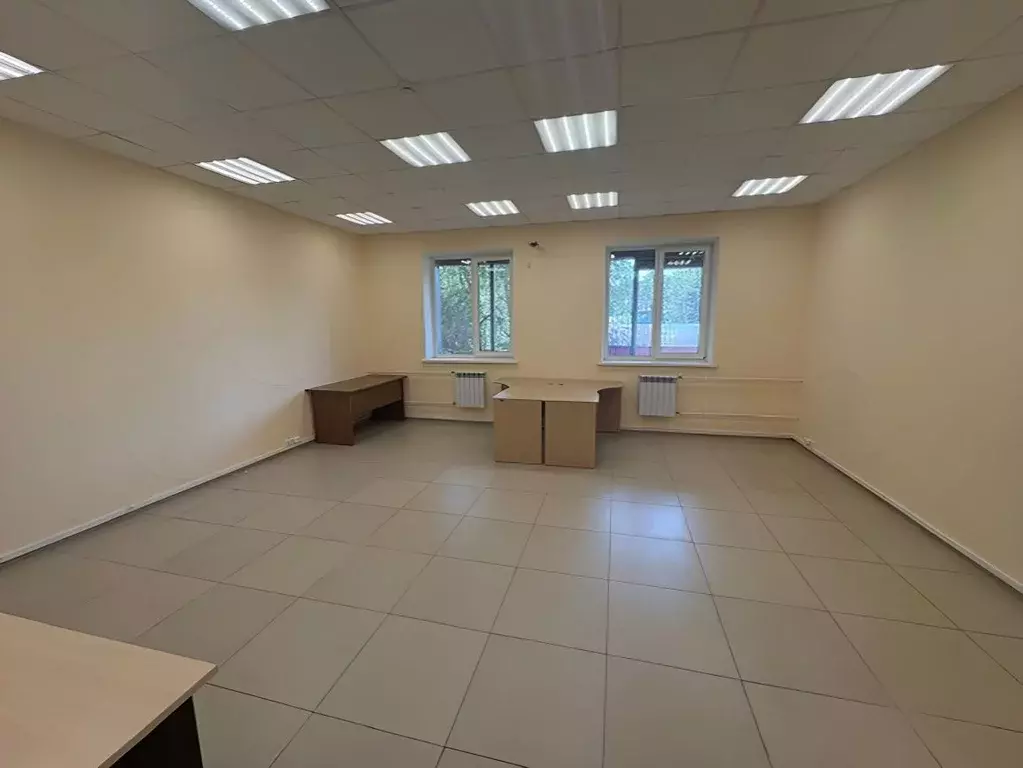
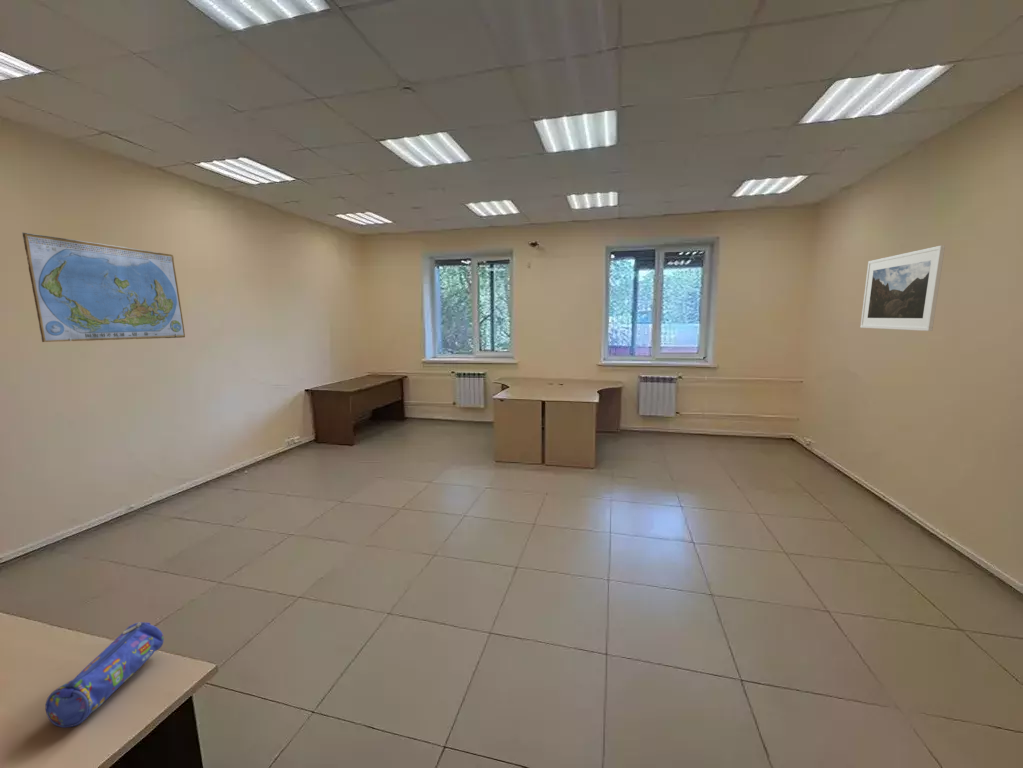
+ pencil case (111, 666)
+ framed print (896, 292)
+ world map (116, 293)
